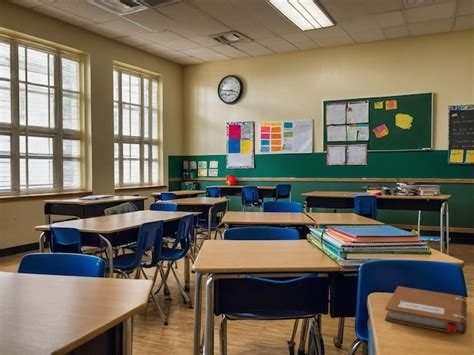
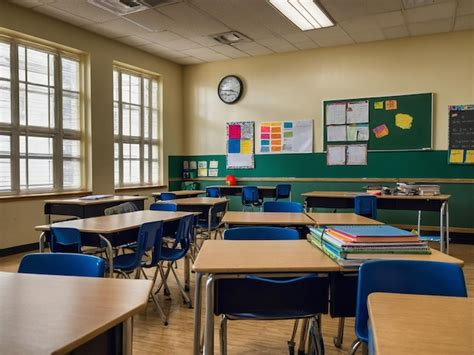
- notebook (427, 308)
